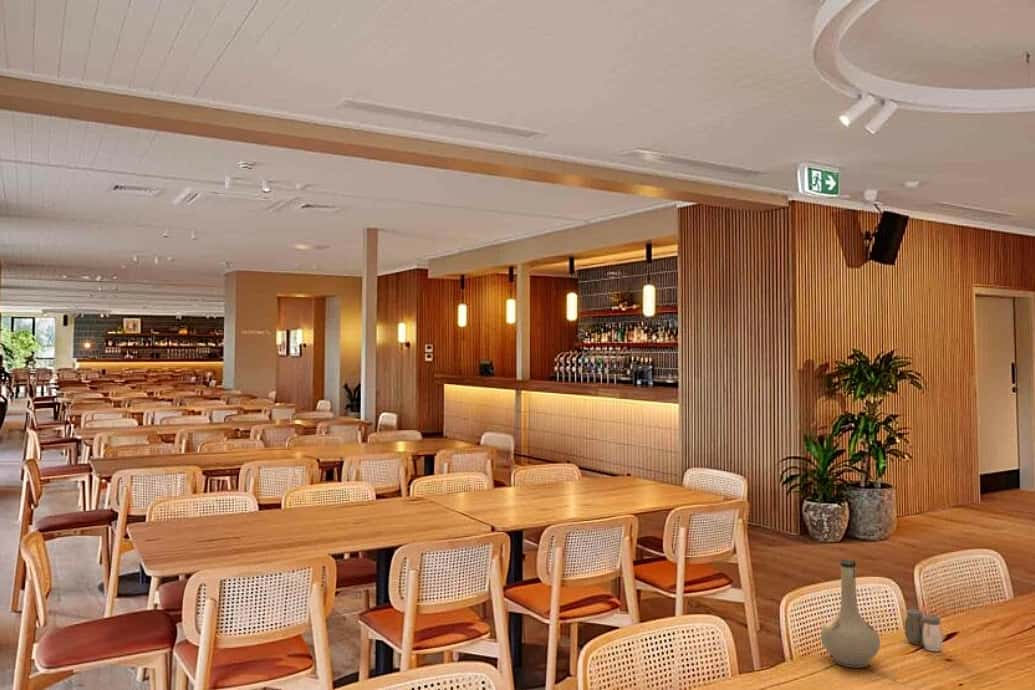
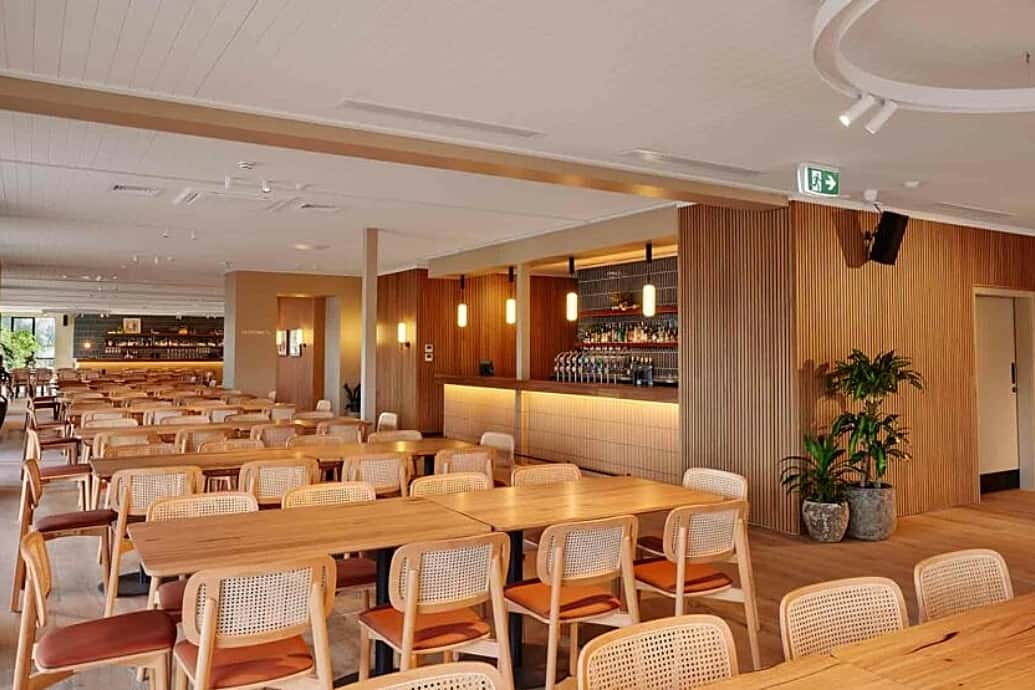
- salt and pepper shaker (923, 629)
- vase (849, 611)
